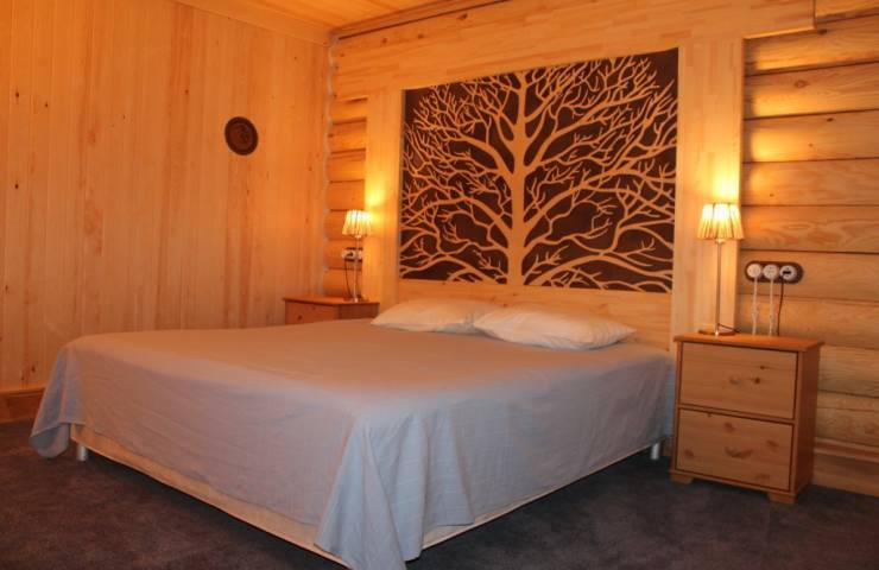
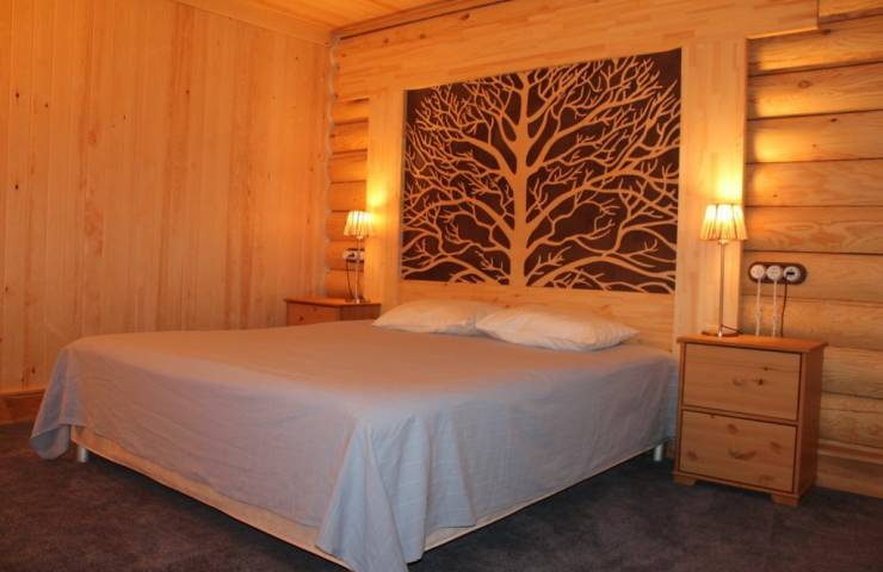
- decorative plate (241, 135)
